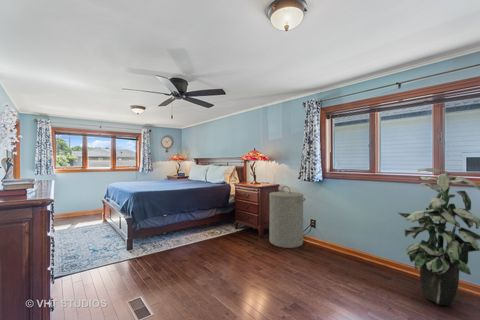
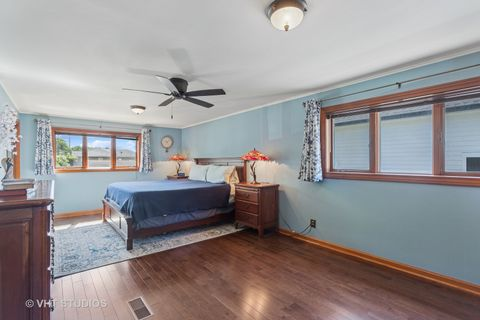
- indoor plant (437, 232)
- laundry hamper (286, 213)
